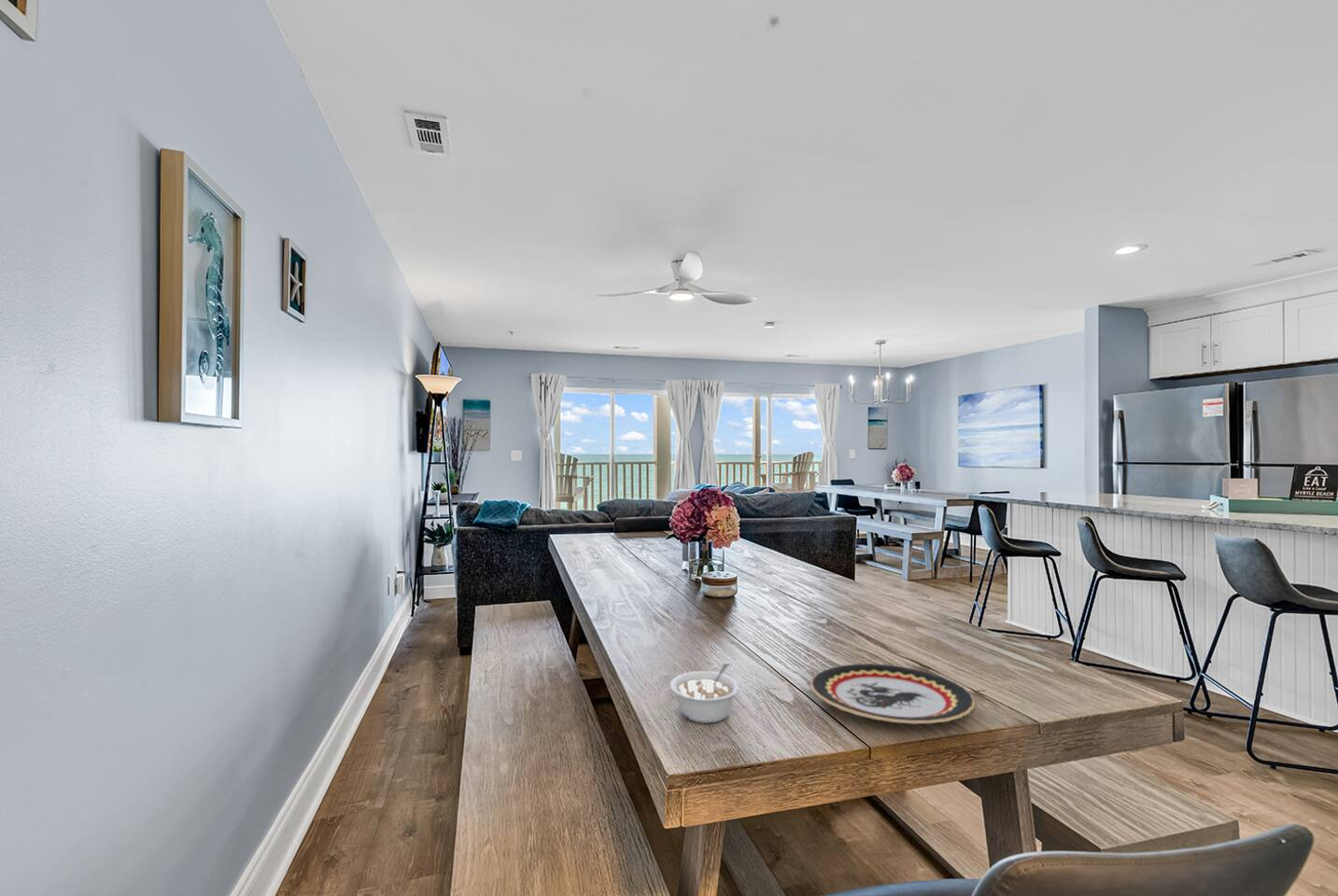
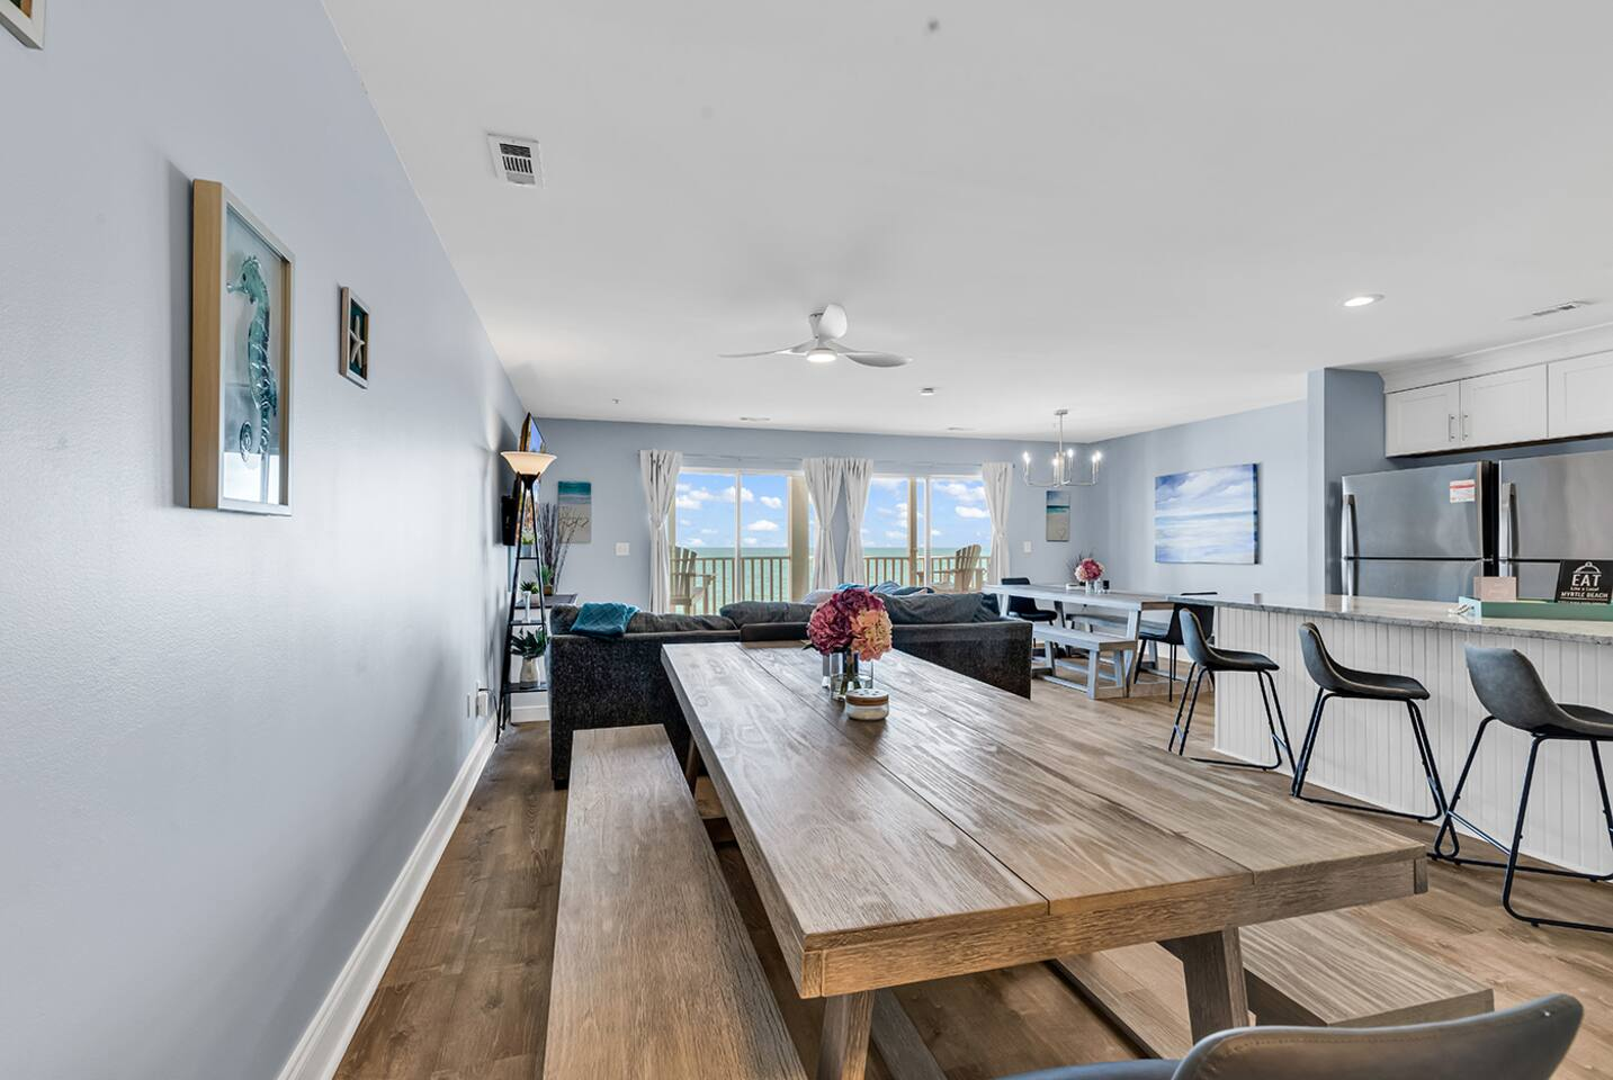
- plate (889, 694)
- legume (704, 693)
